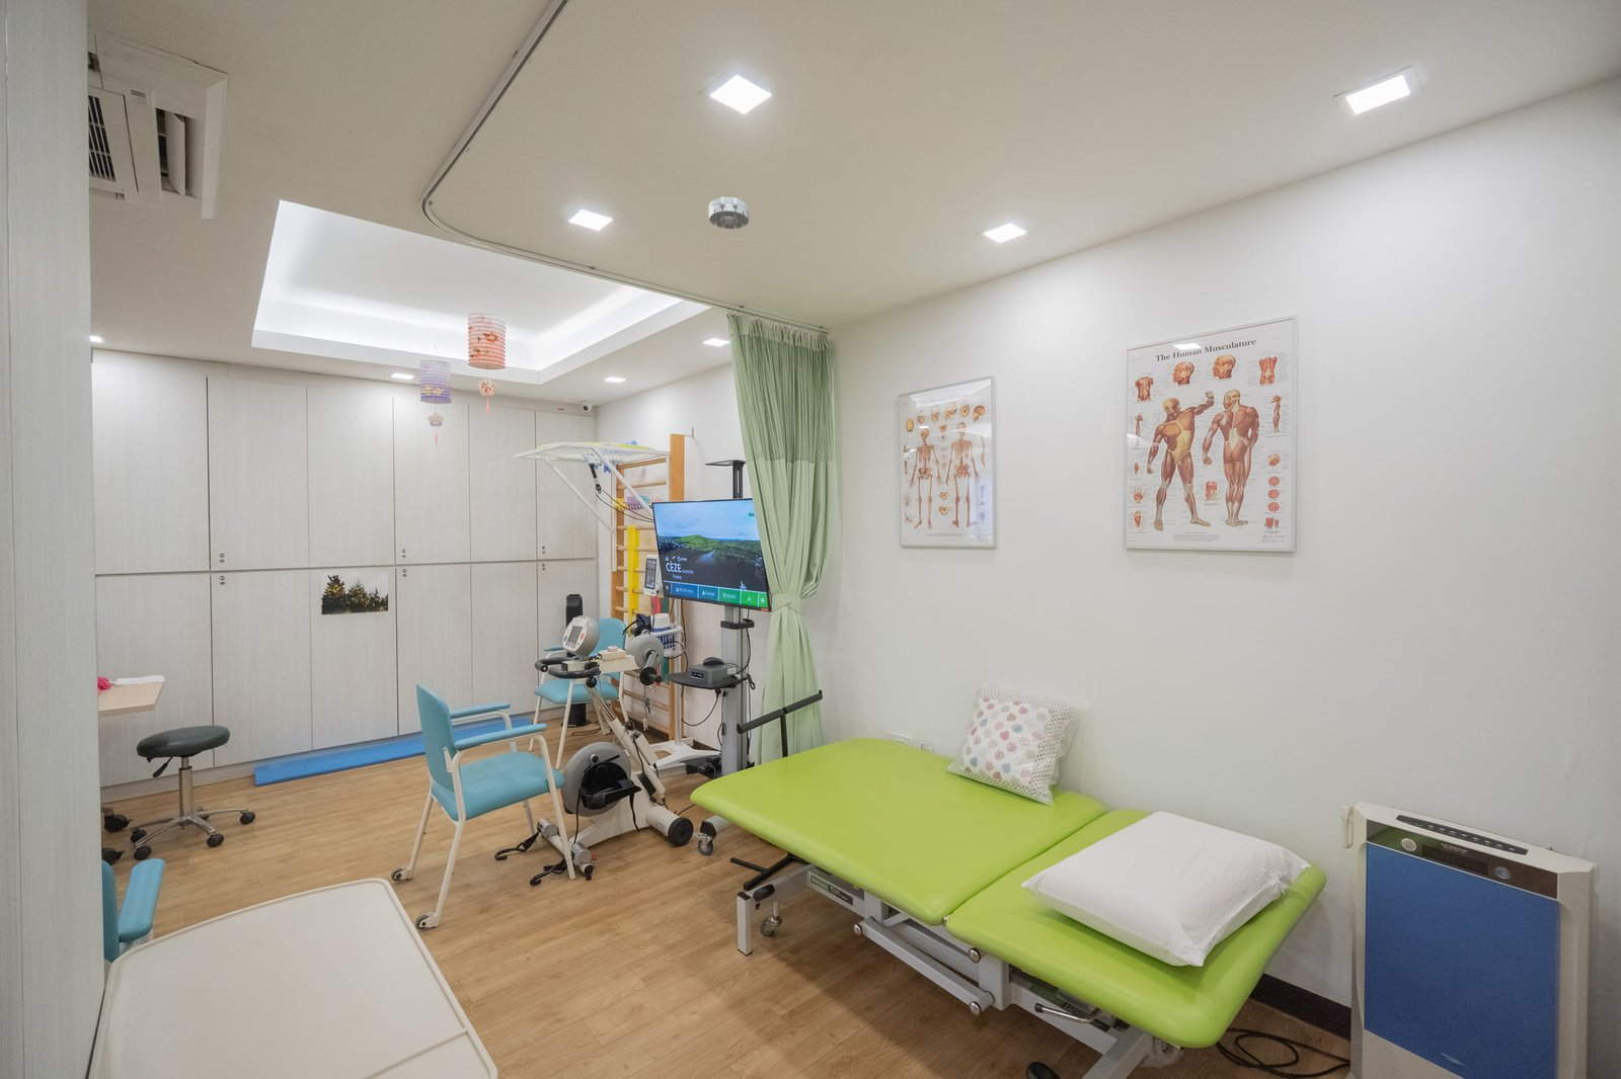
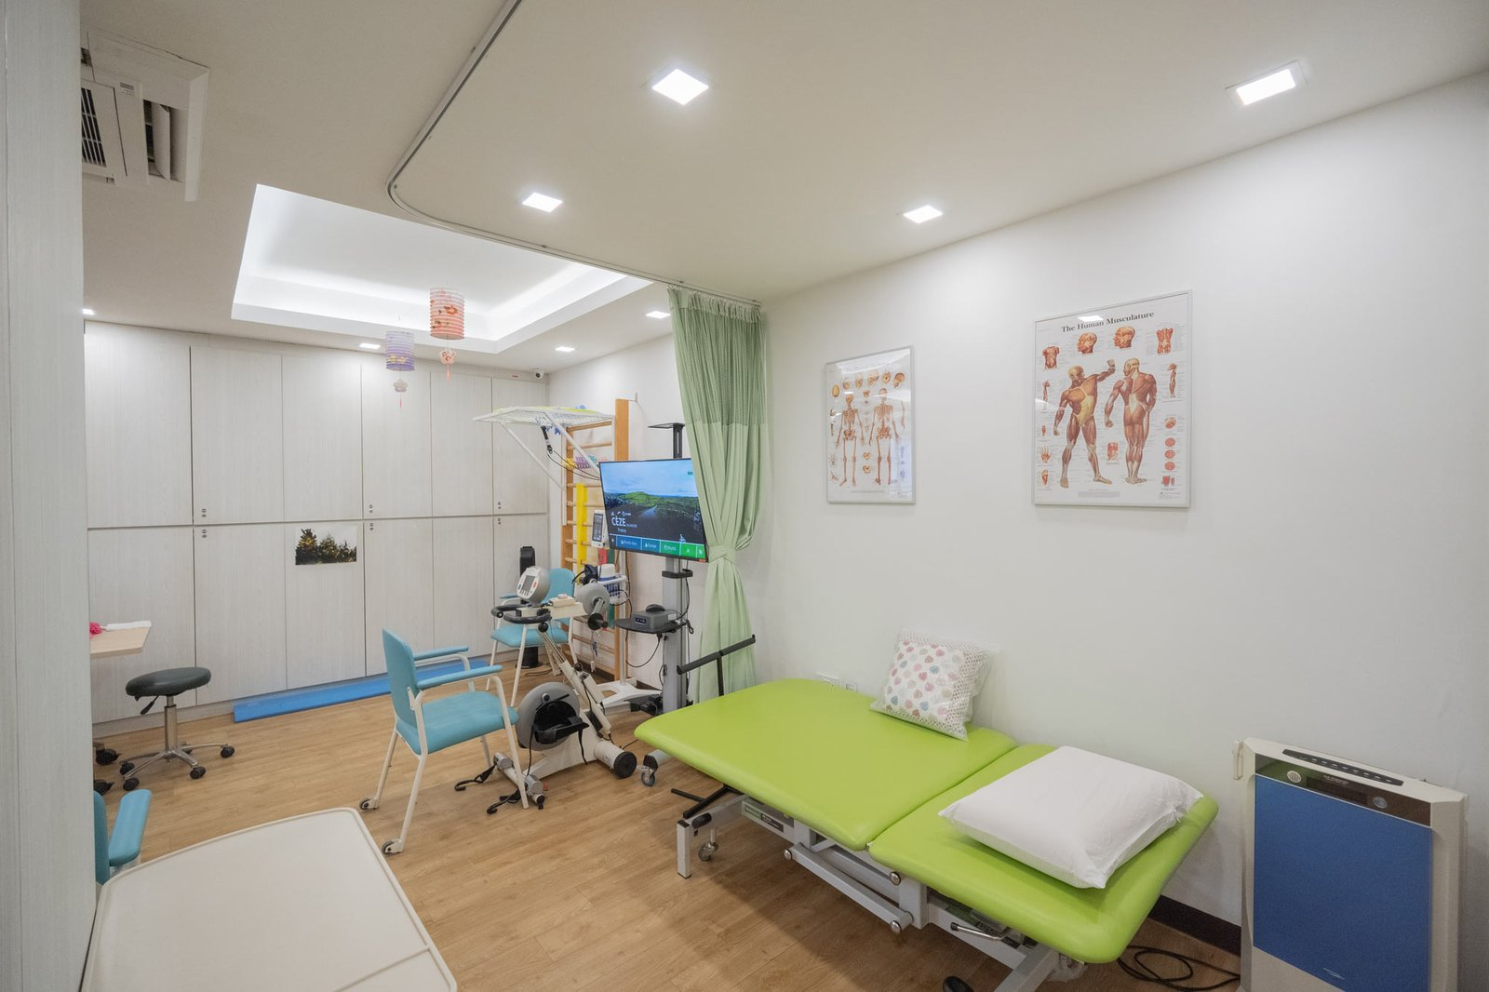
- smoke detector (728, 212)
